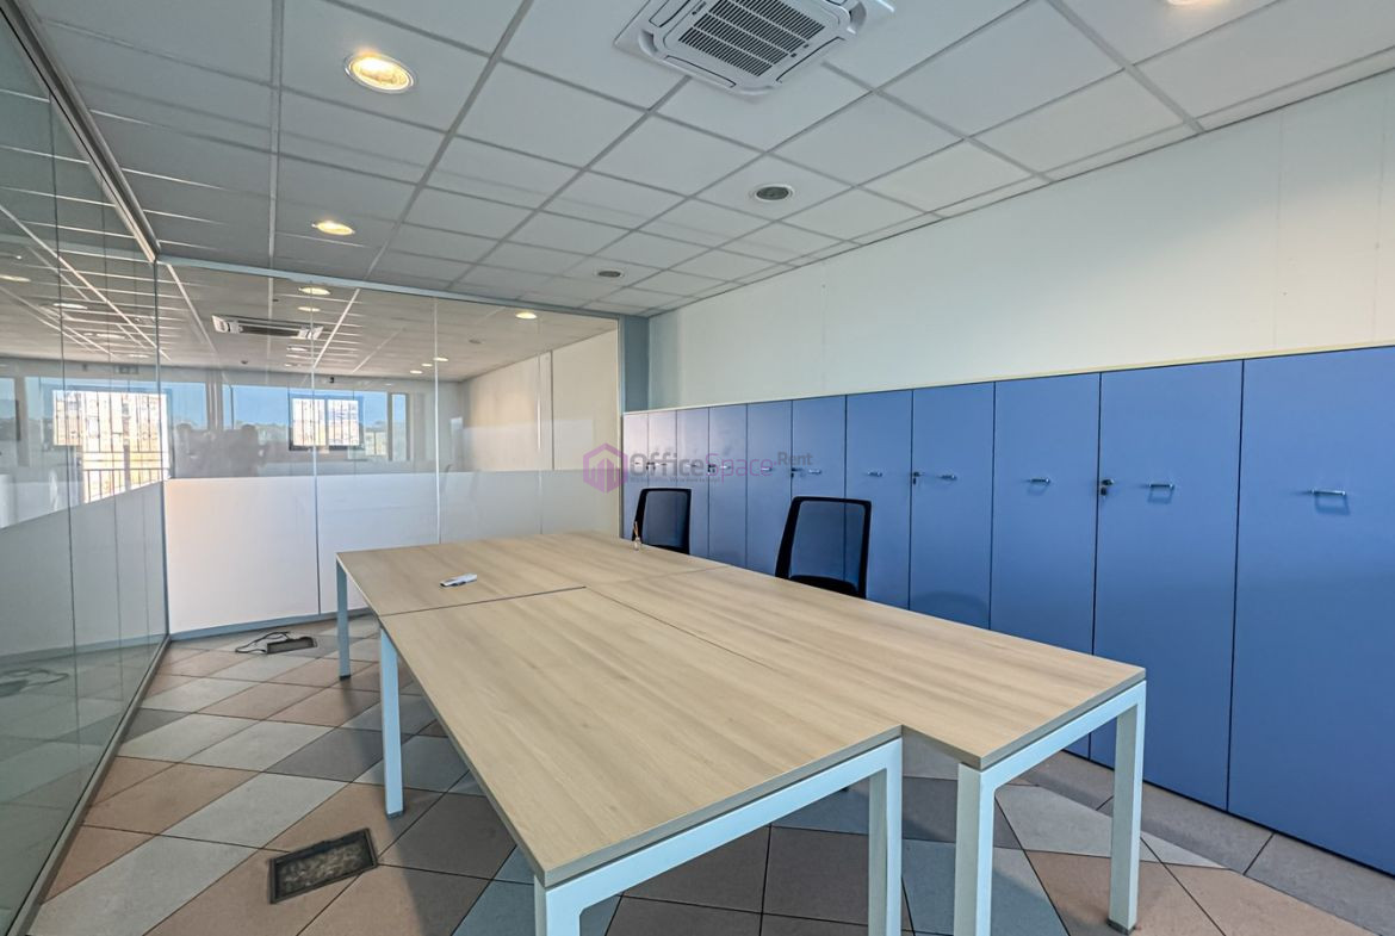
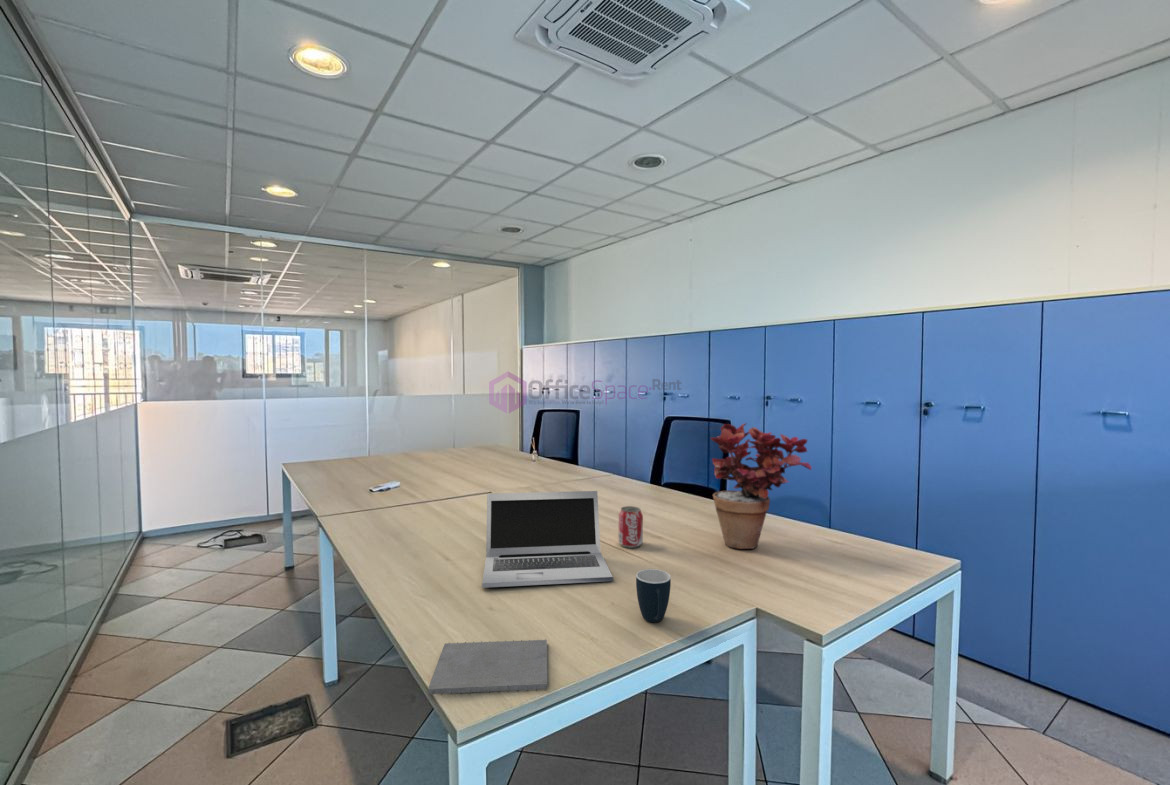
+ mug (654, 599)
+ beverage can (630, 526)
+ laptop (545, 534)
+ potted plant (751, 485)
+ notepad (492, 664)
